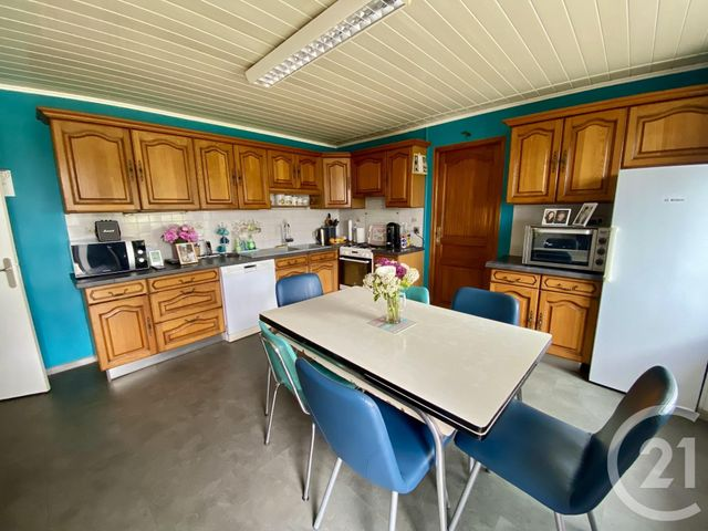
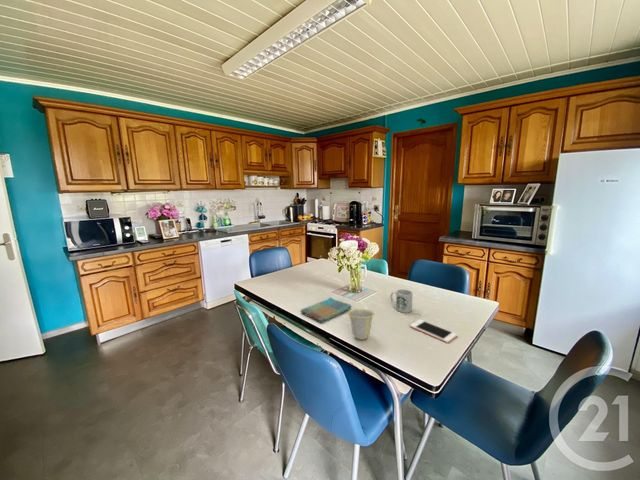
+ mug (400, 299)
+ cup (360, 323)
+ cell phone (432, 330)
+ dish towel (326, 308)
